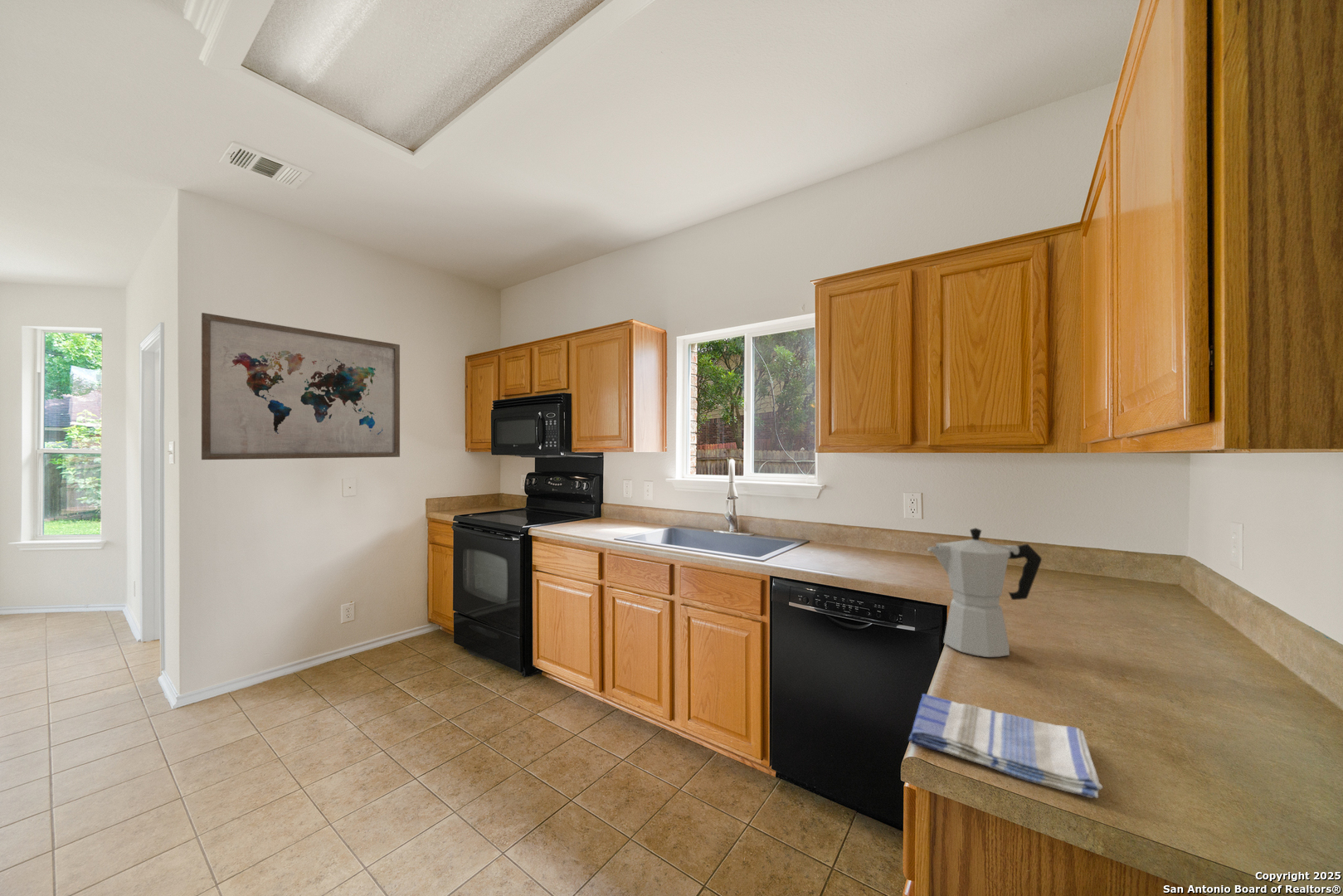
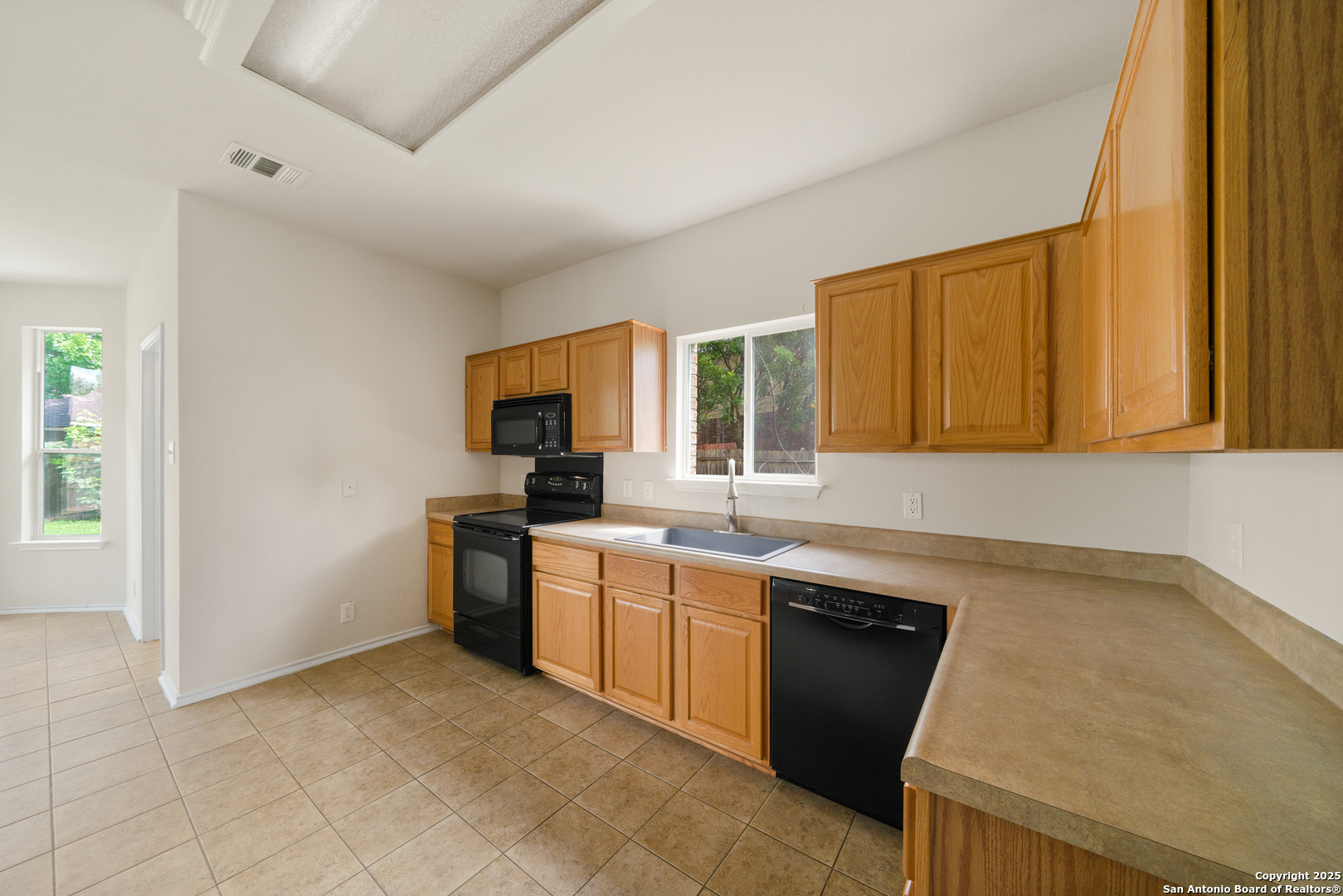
- dish towel (997, 735)
- moka pot (983, 587)
- wall art (314, 394)
